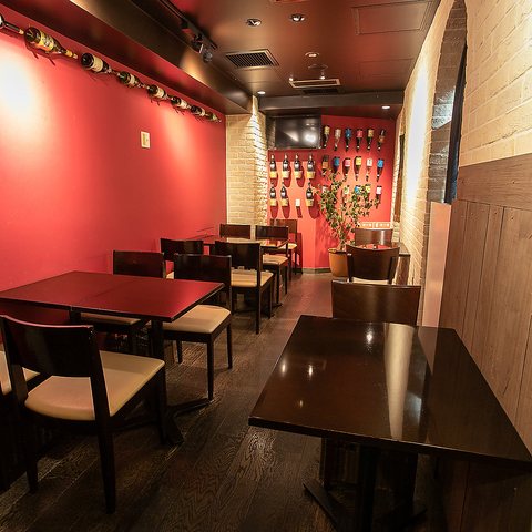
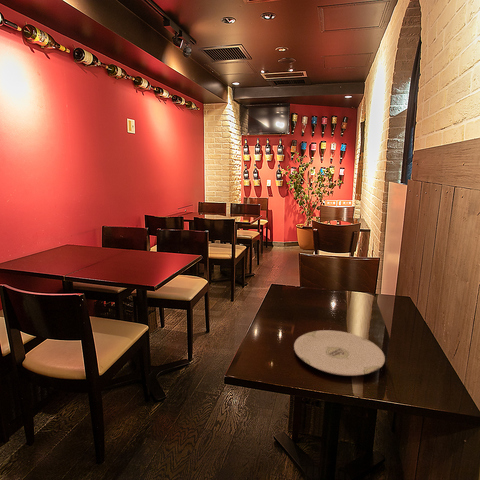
+ plate (337, 353)
